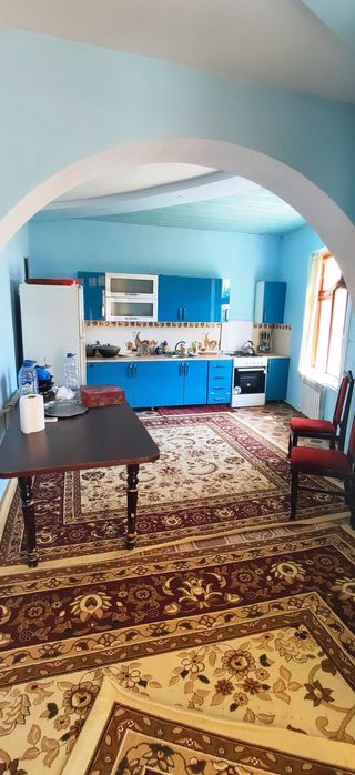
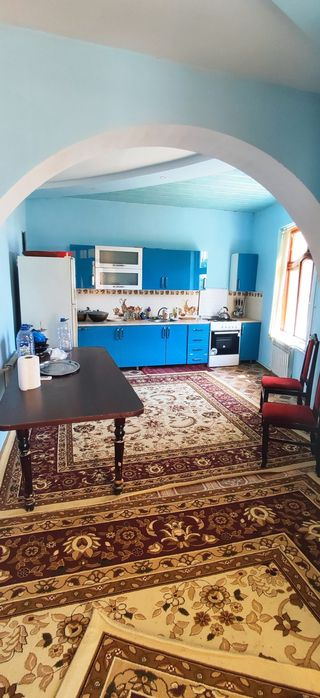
- tissue box (103, 396)
